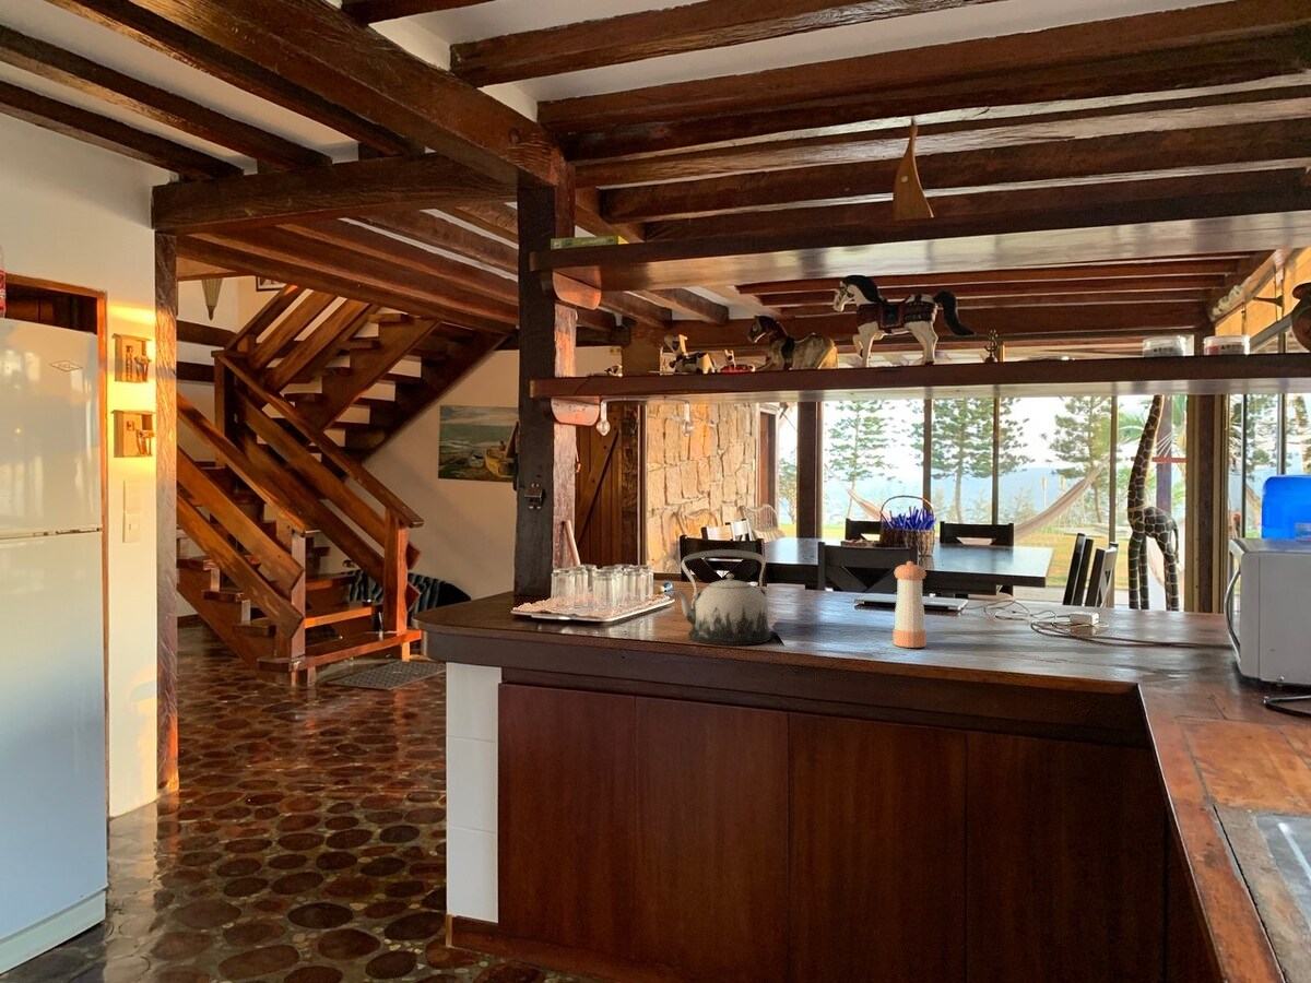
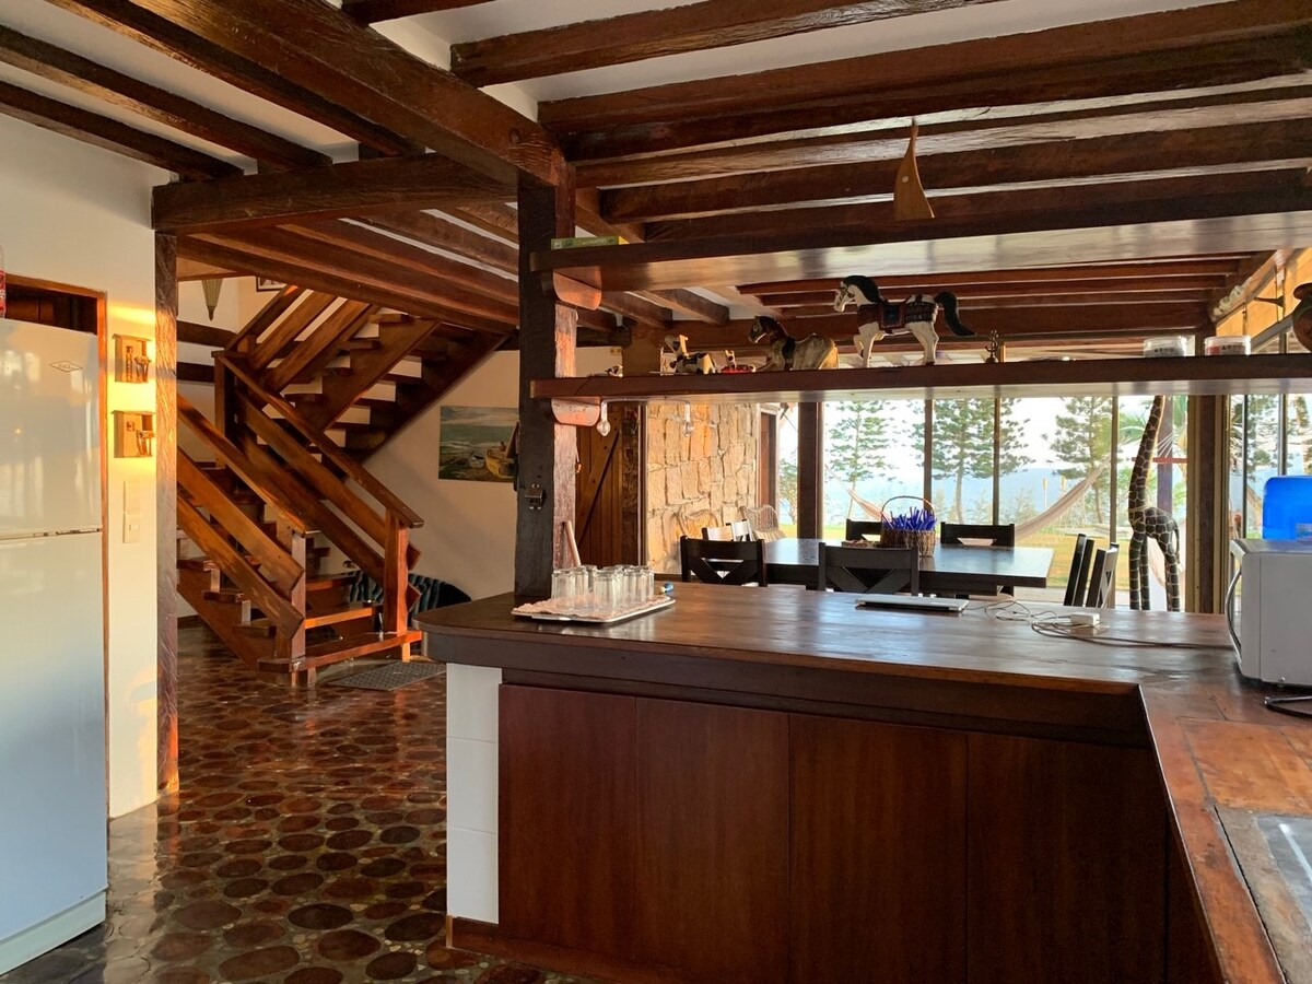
- teapot (722, 594)
- pepper shaker (909, 603)
